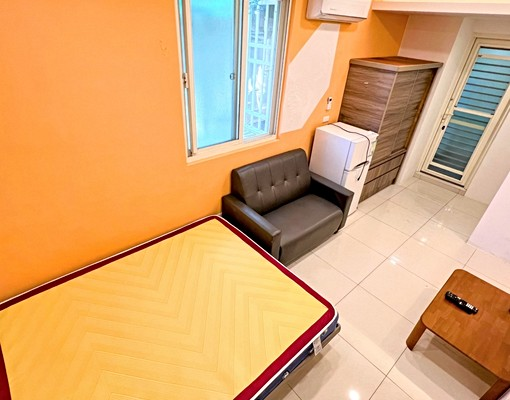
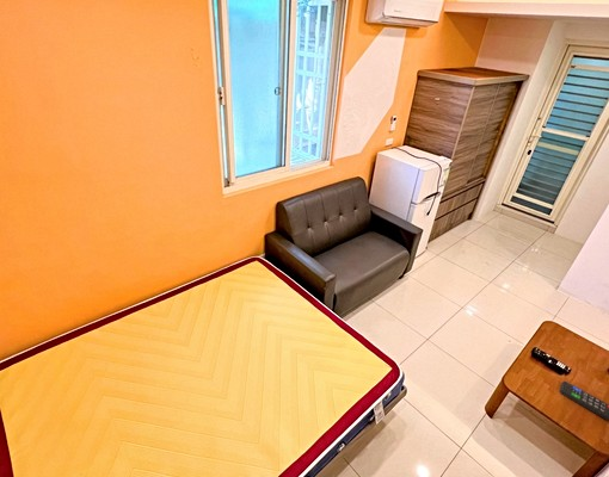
+ remote control (585, 399)
